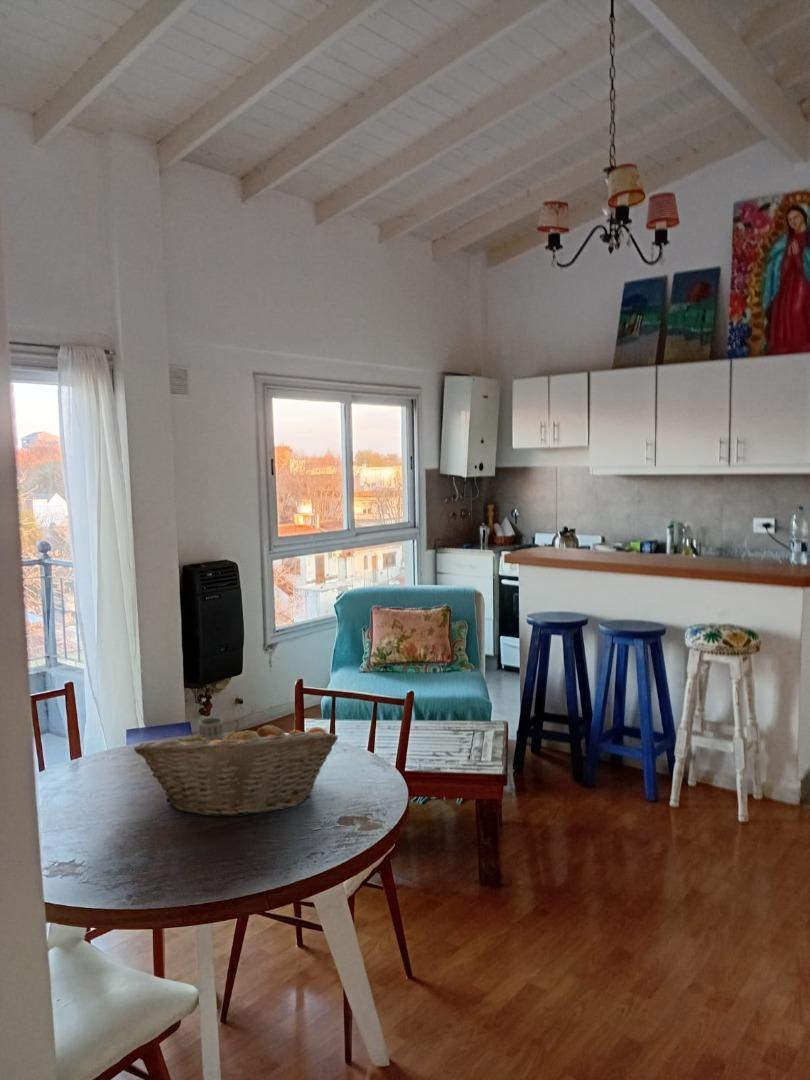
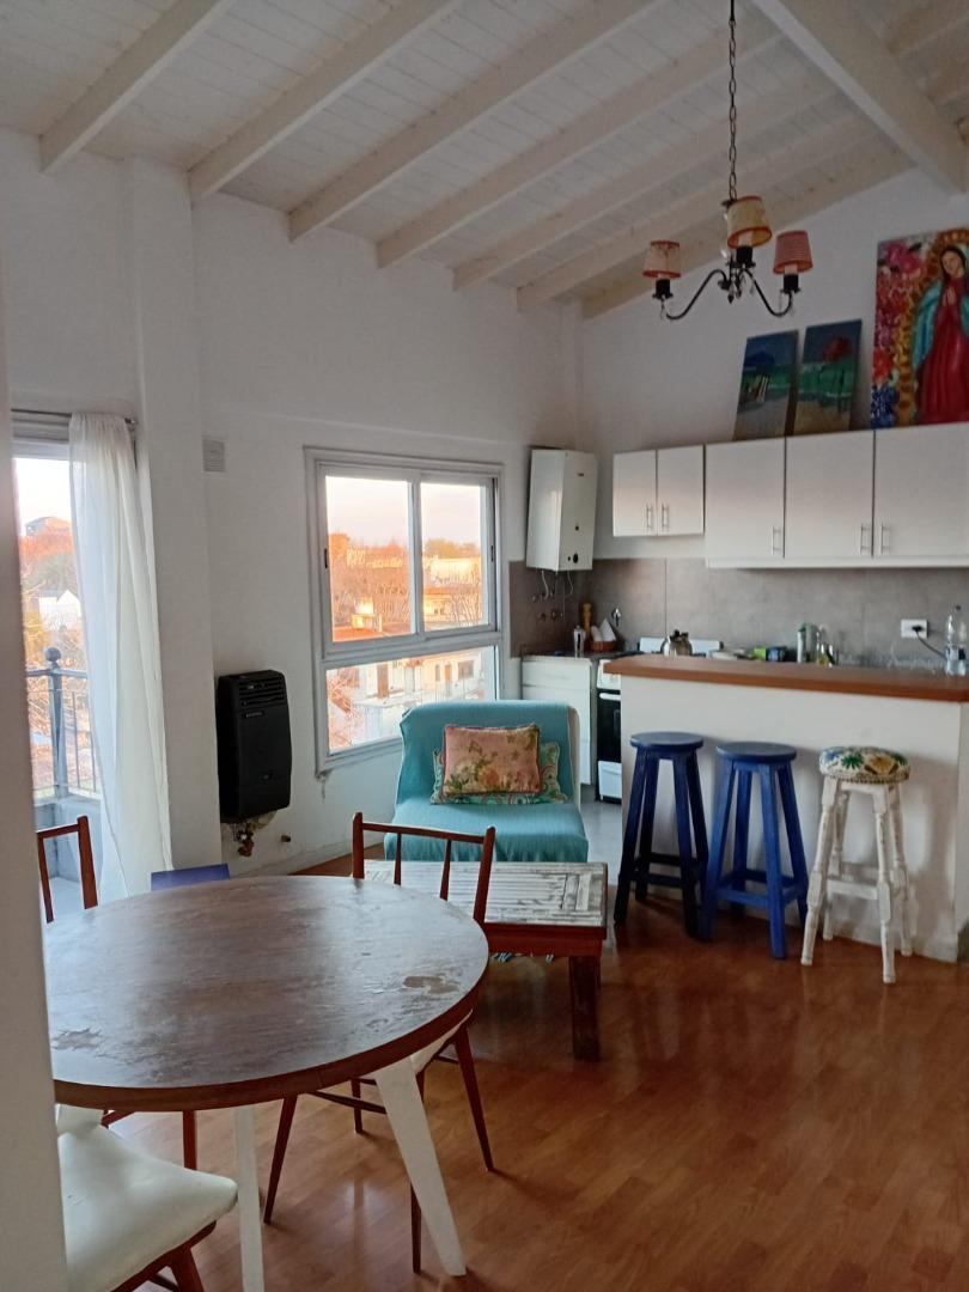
- cup (211, 737)
- fruit basket (238, 757)
